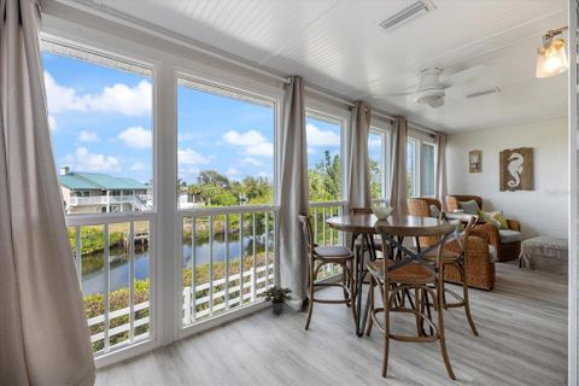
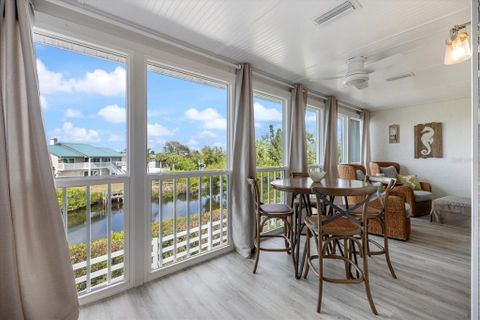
- potted plant (276, 299)
